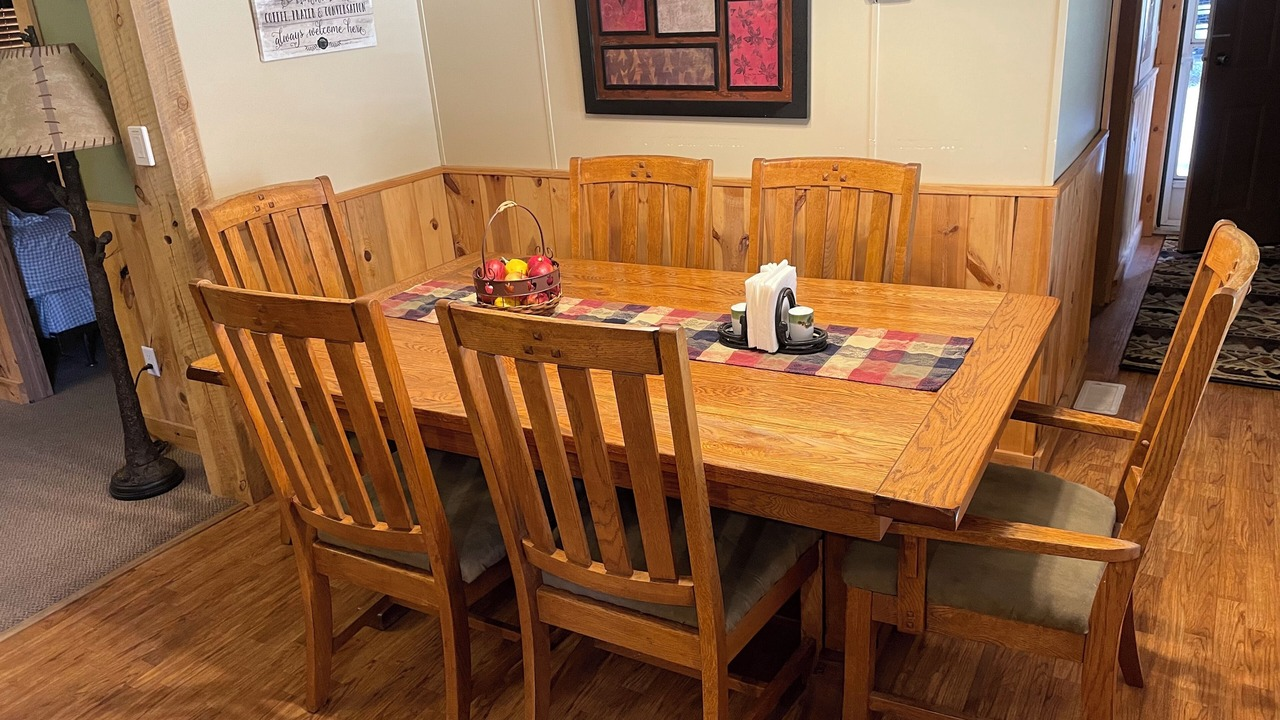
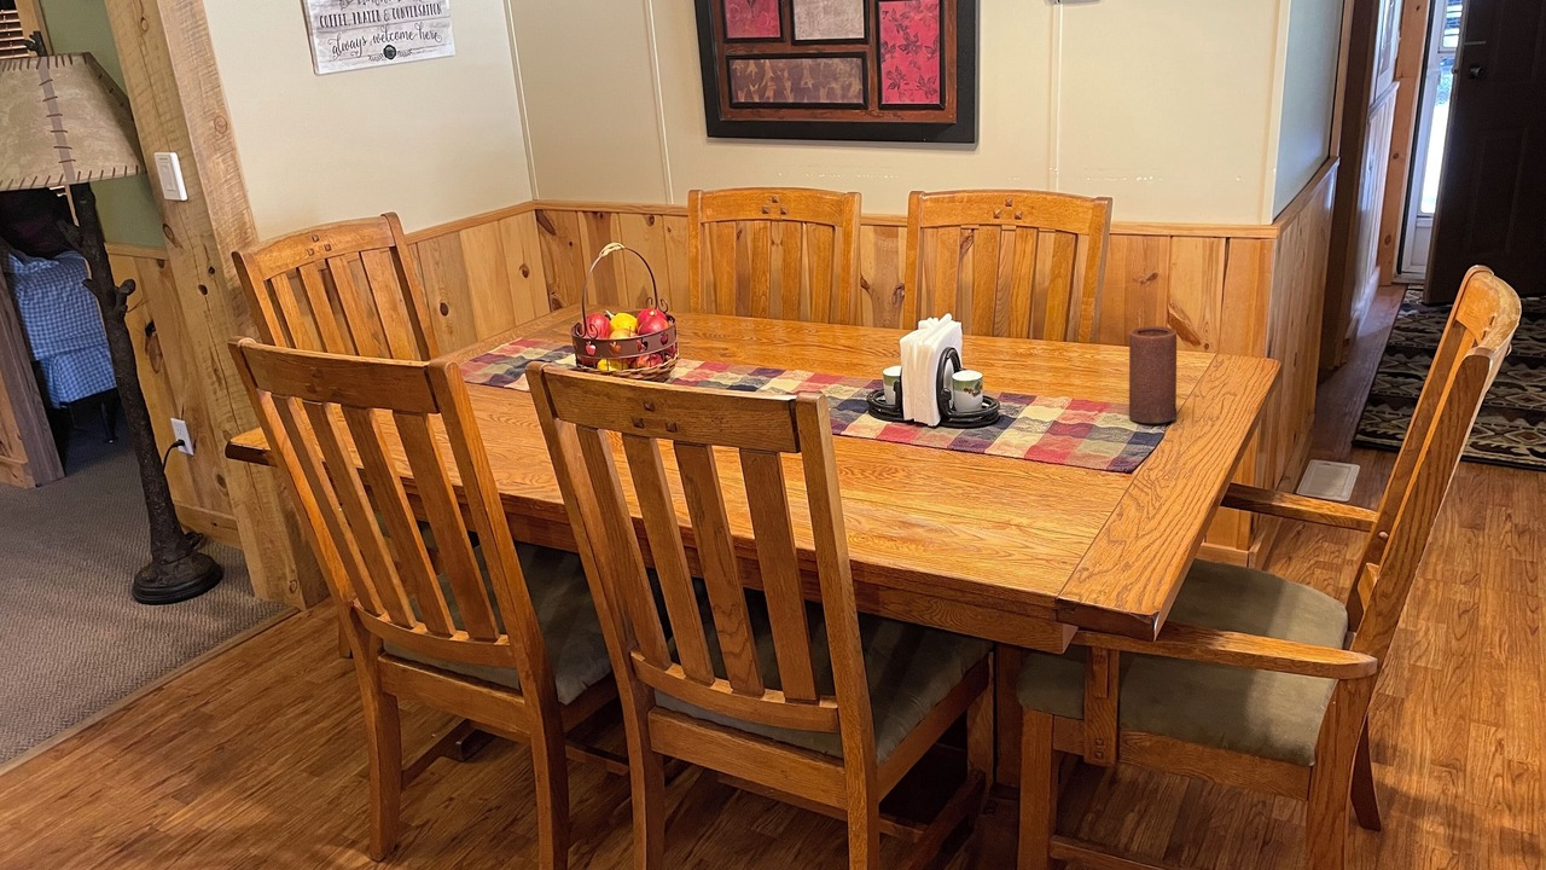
+ candle (1152, 375)
